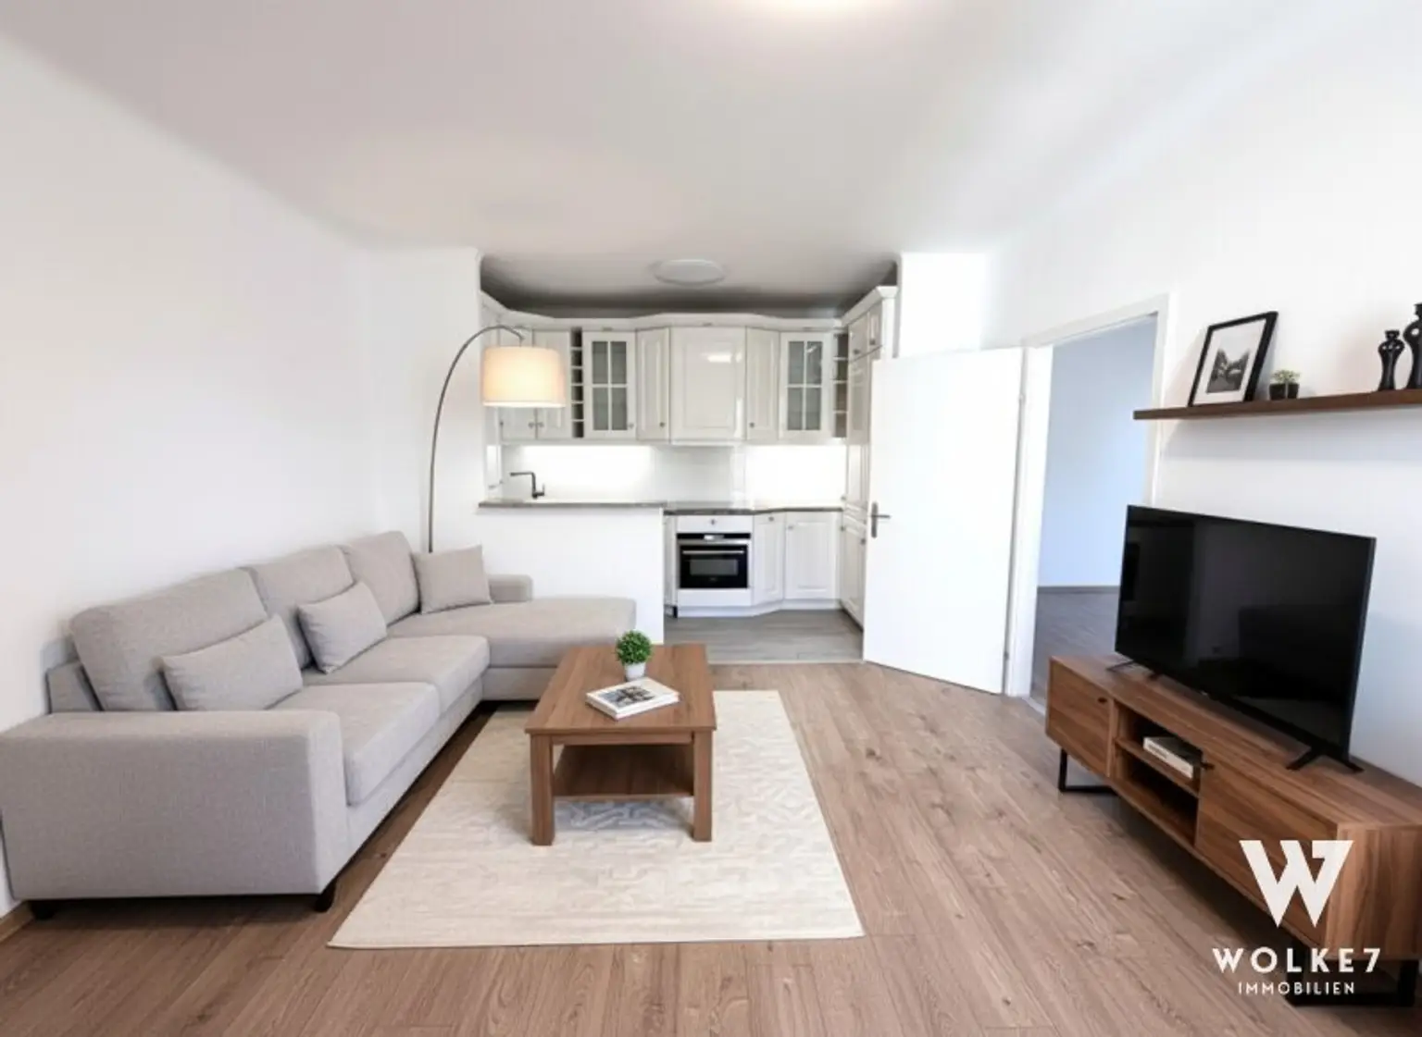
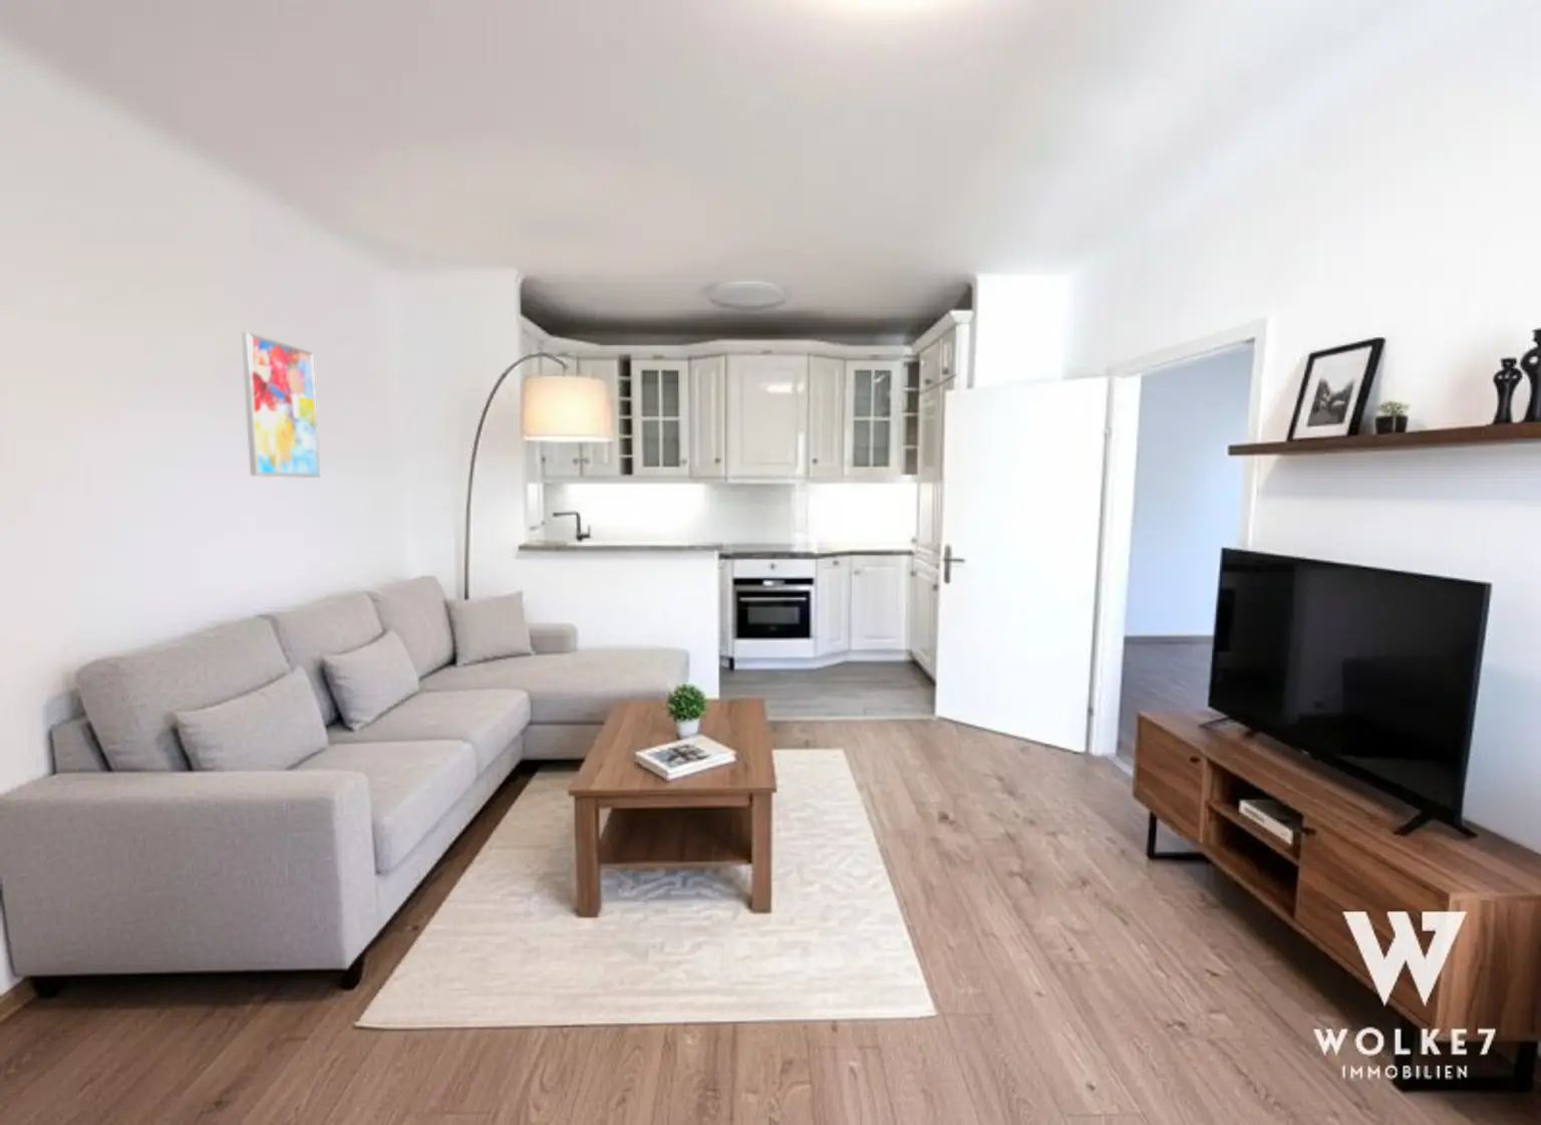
+ wall art (284, 411)
